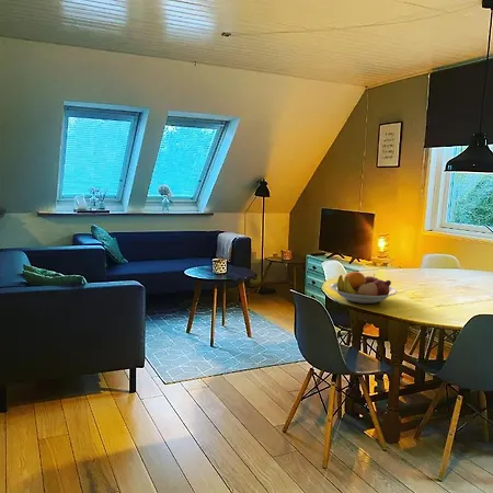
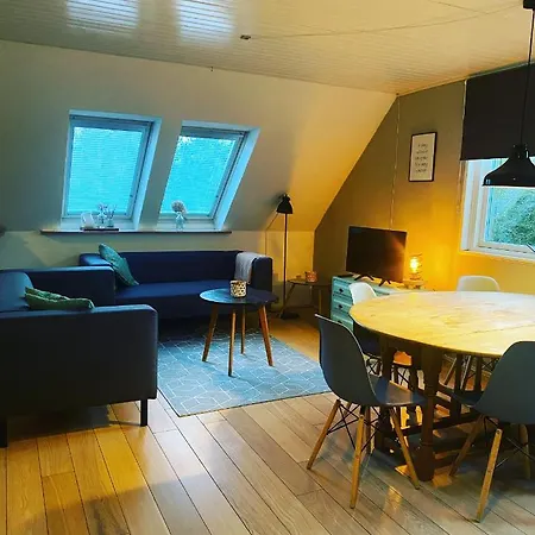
- fruit bowl (363, 285)
